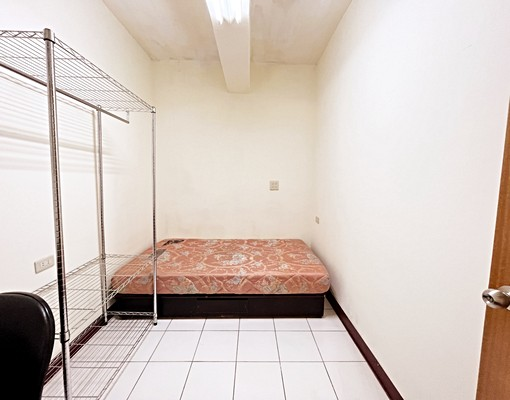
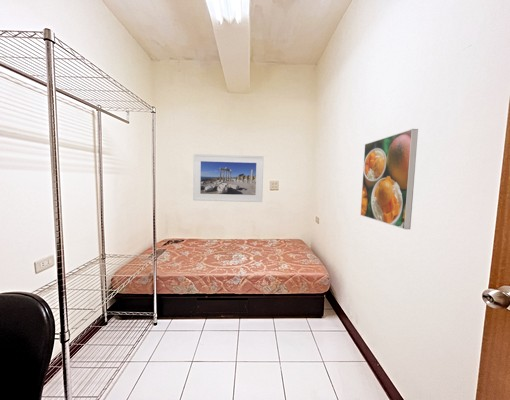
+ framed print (384, 180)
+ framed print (228, 178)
